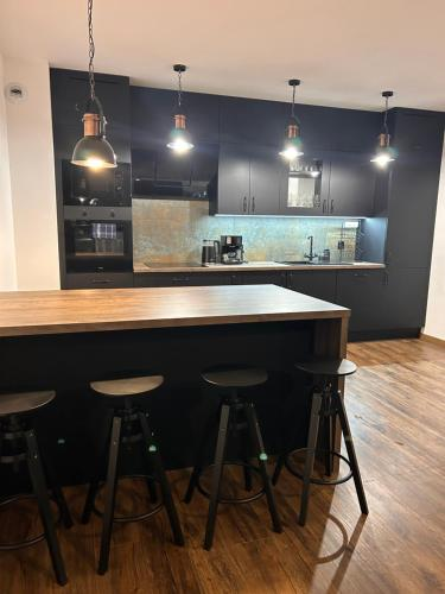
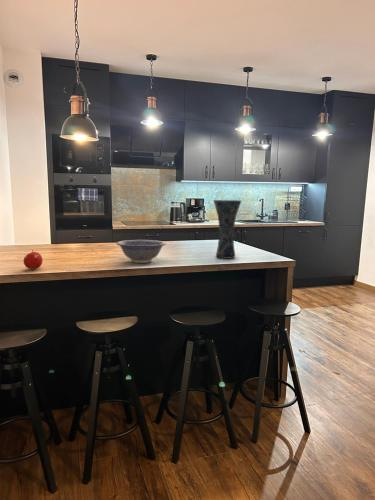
+ vase (226, 229)
+ fruit (33, 259)
+ decorative bowl (141, 251)
